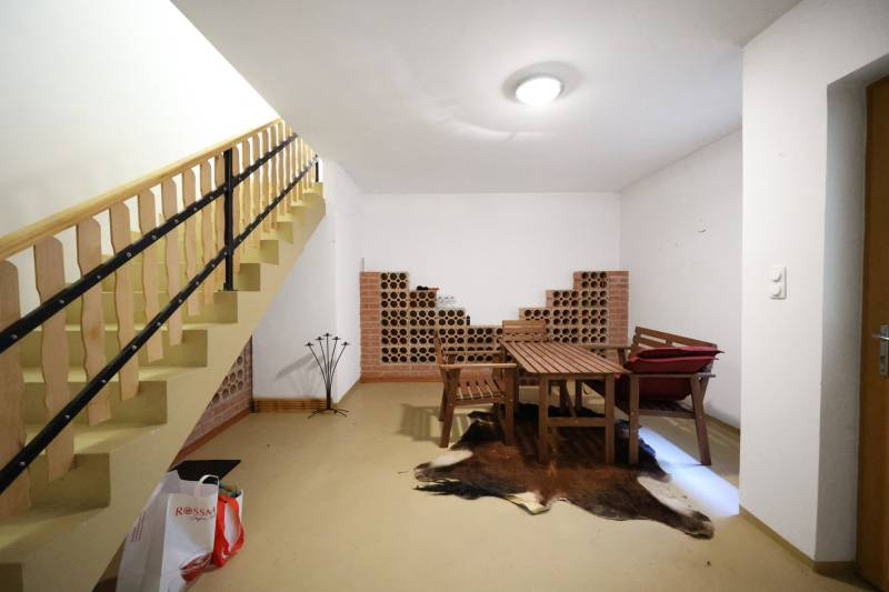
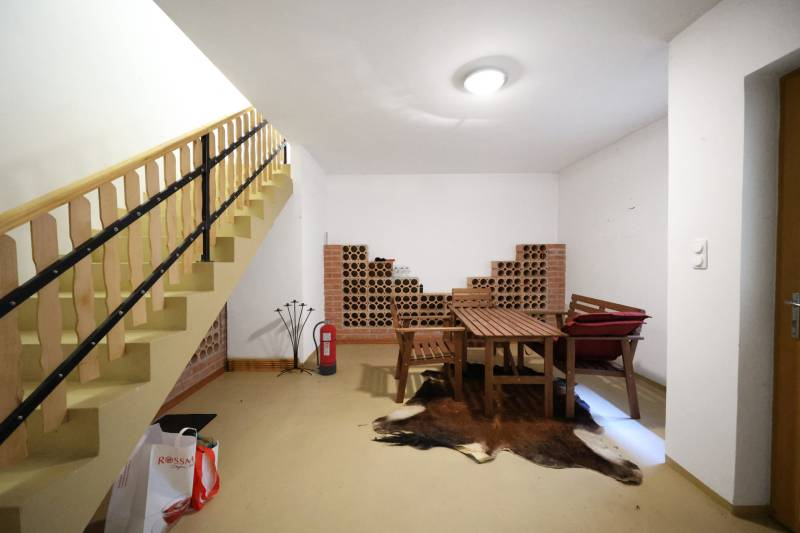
+ fire extinguisher (325, 345)
